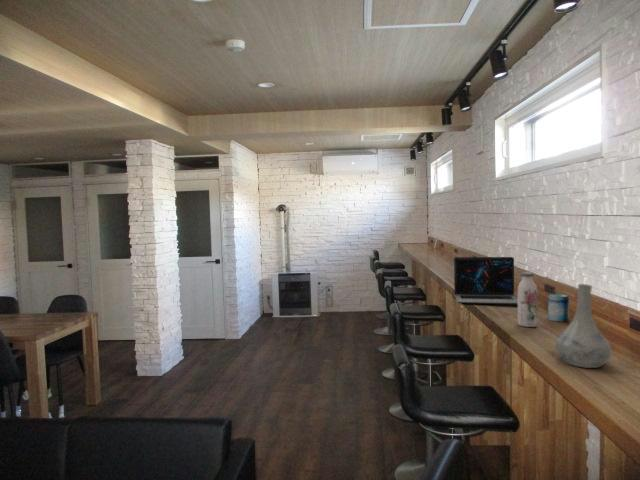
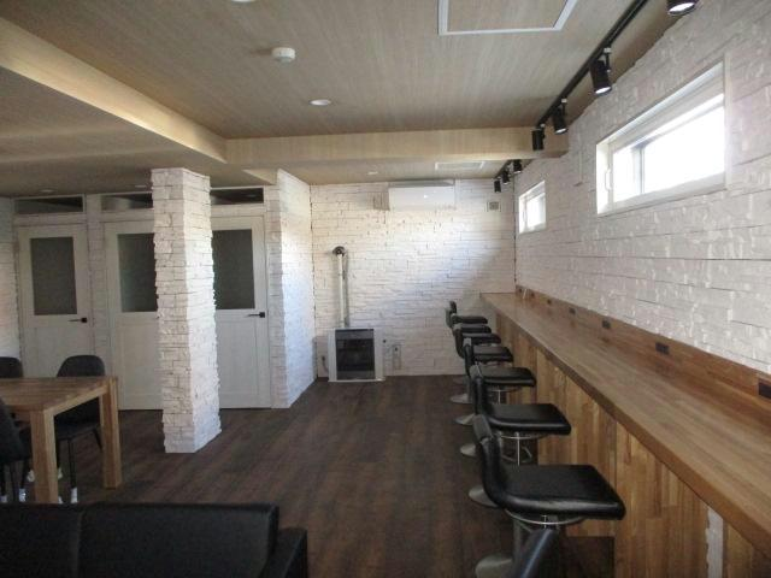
- water bottle (527, 298)
- vase (582, 323)
- beverage can (558, 307)
- laptop (486, 280)
